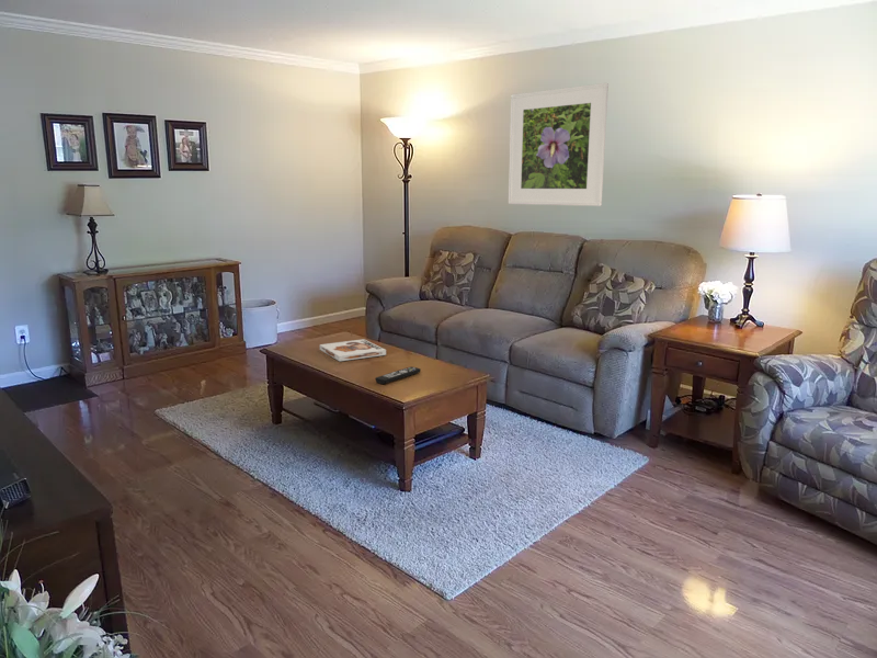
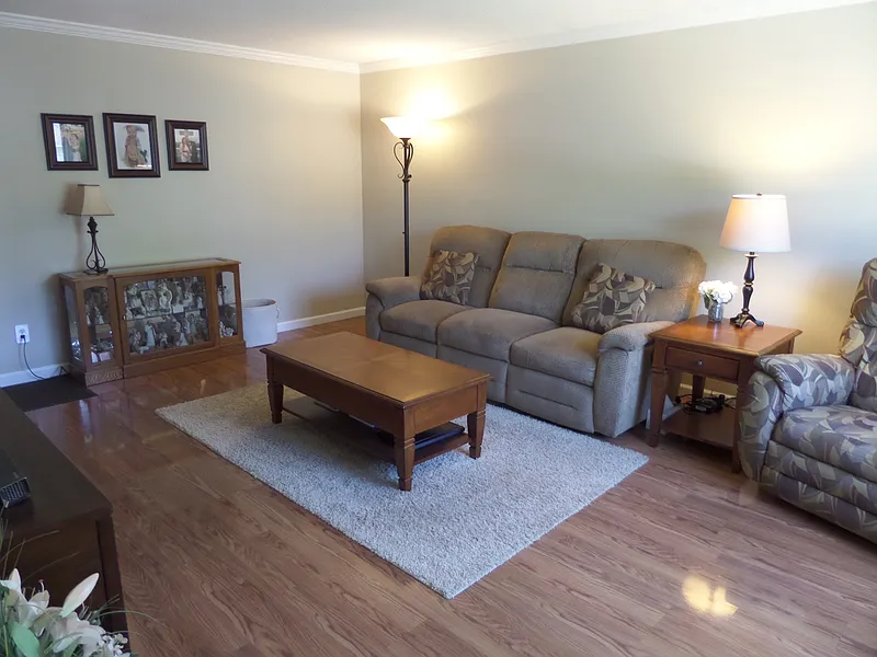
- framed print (554, 148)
- board game (352, 349)
- remote control (398, 375)
